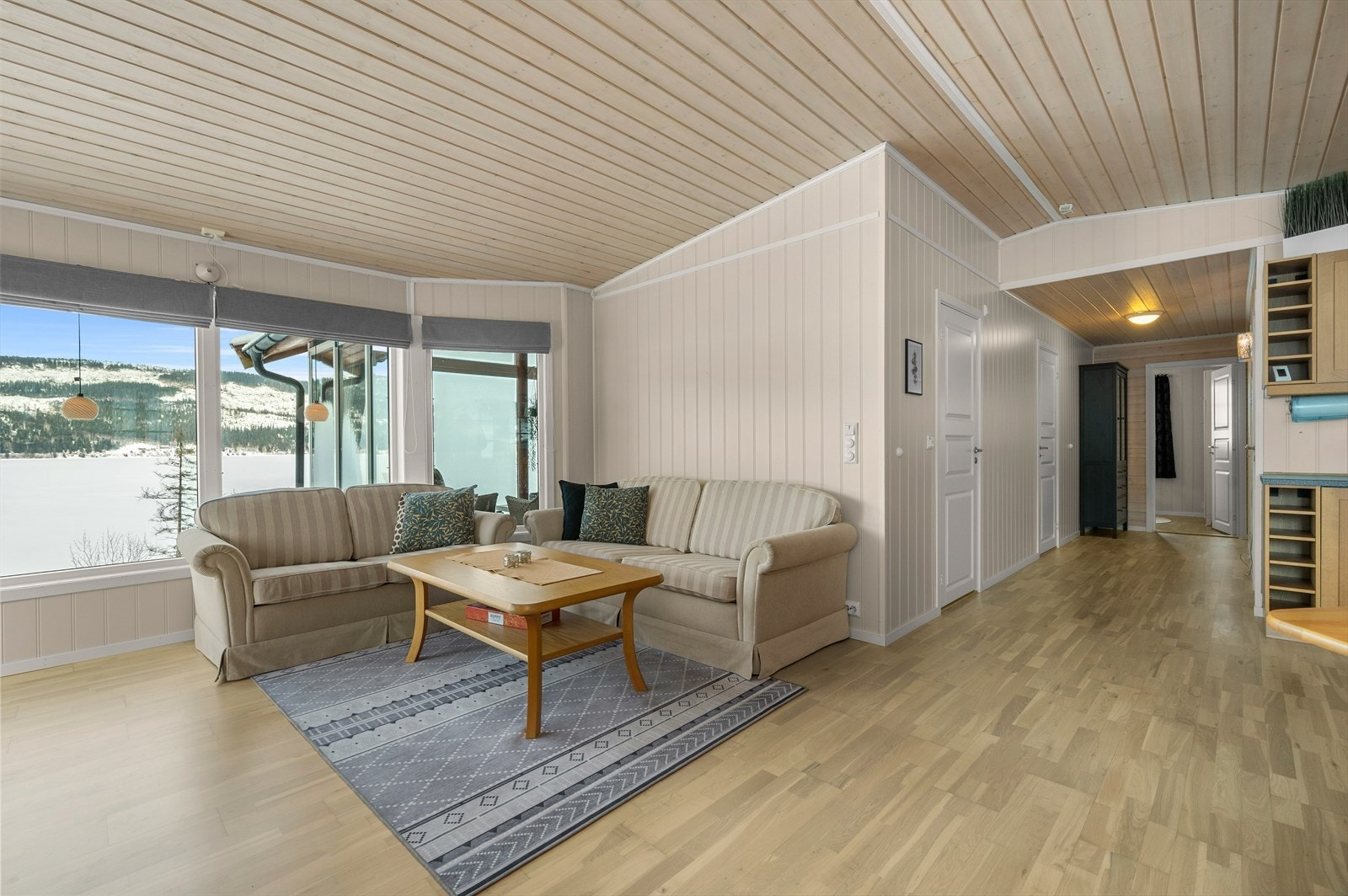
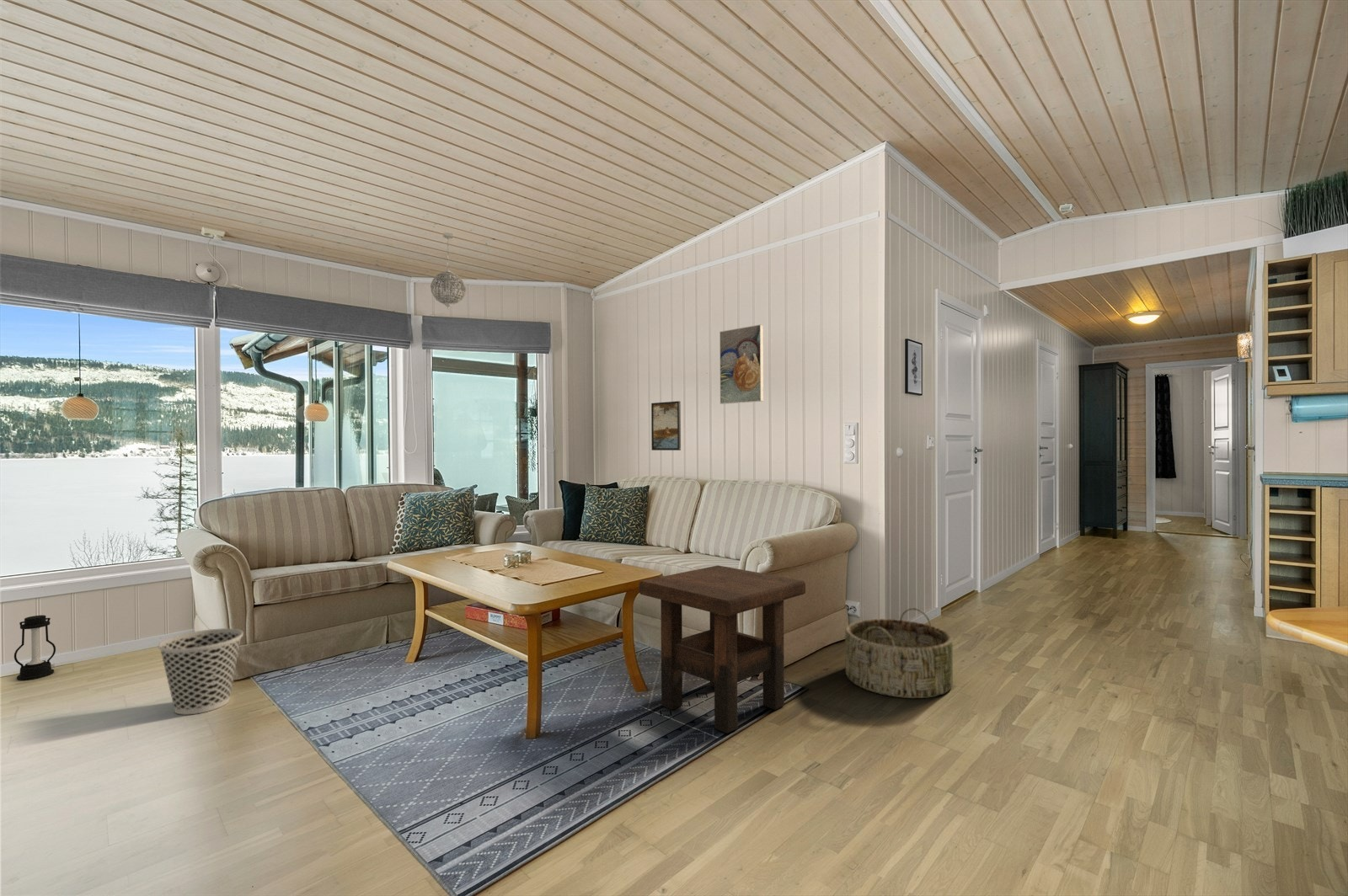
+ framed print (666, 426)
+ lantern (35, 645)
+ basket (897, 648)
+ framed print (741, 365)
+ side table (722, 643)
+ pendant light (448, 272)
+ wastebasket (202, 671)
